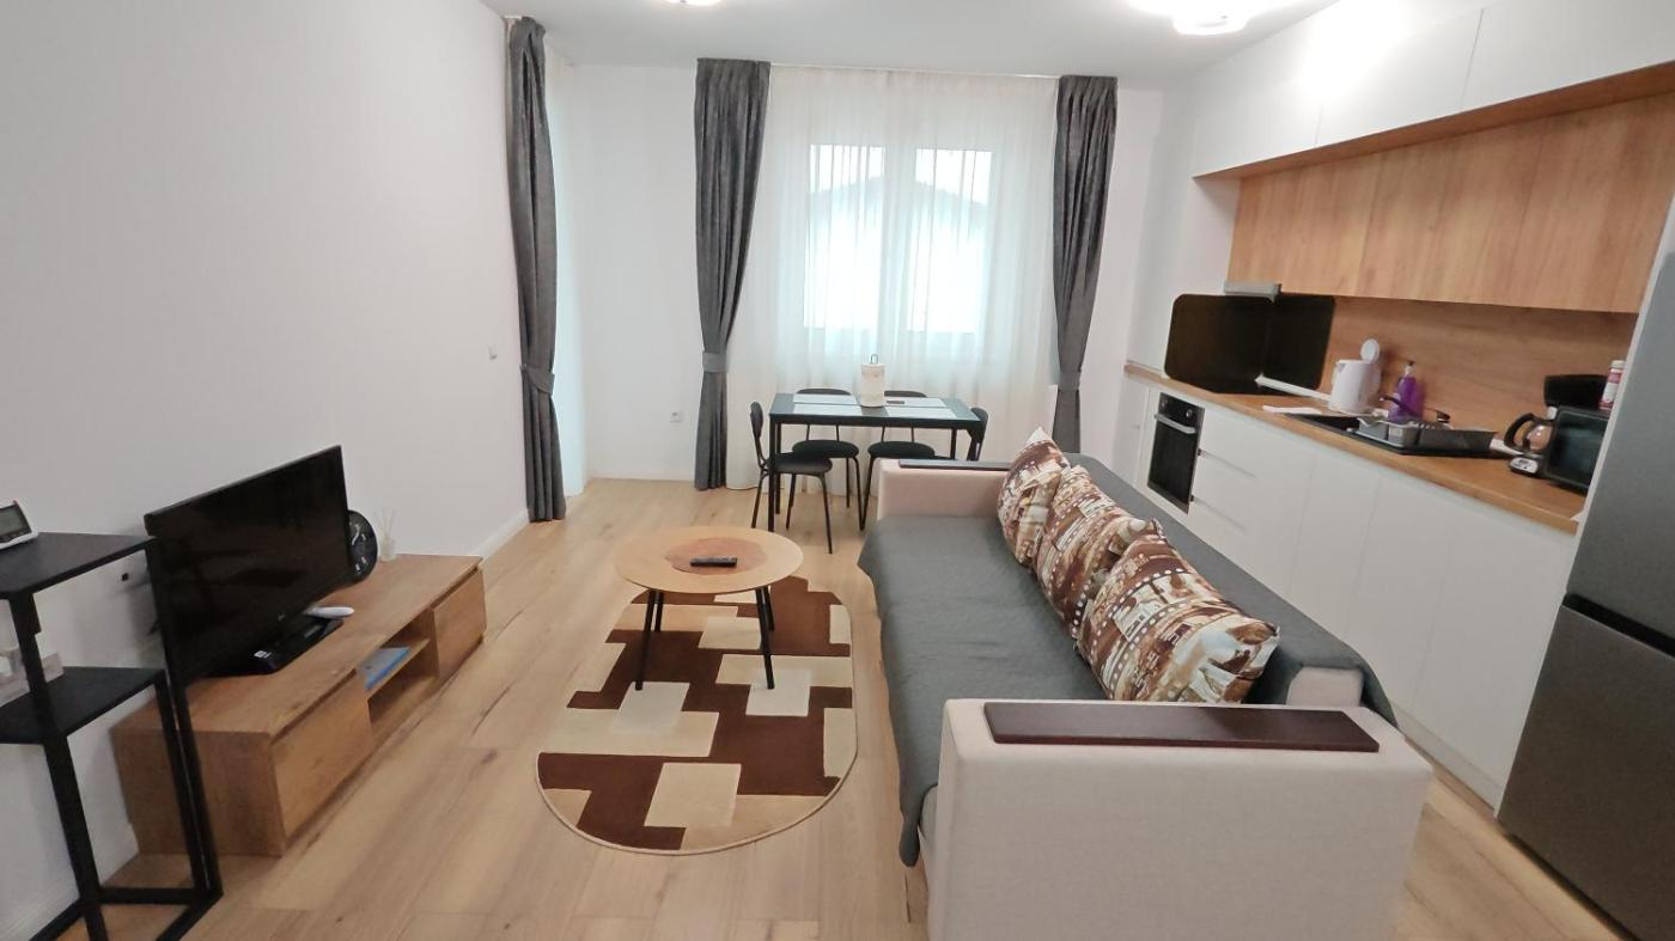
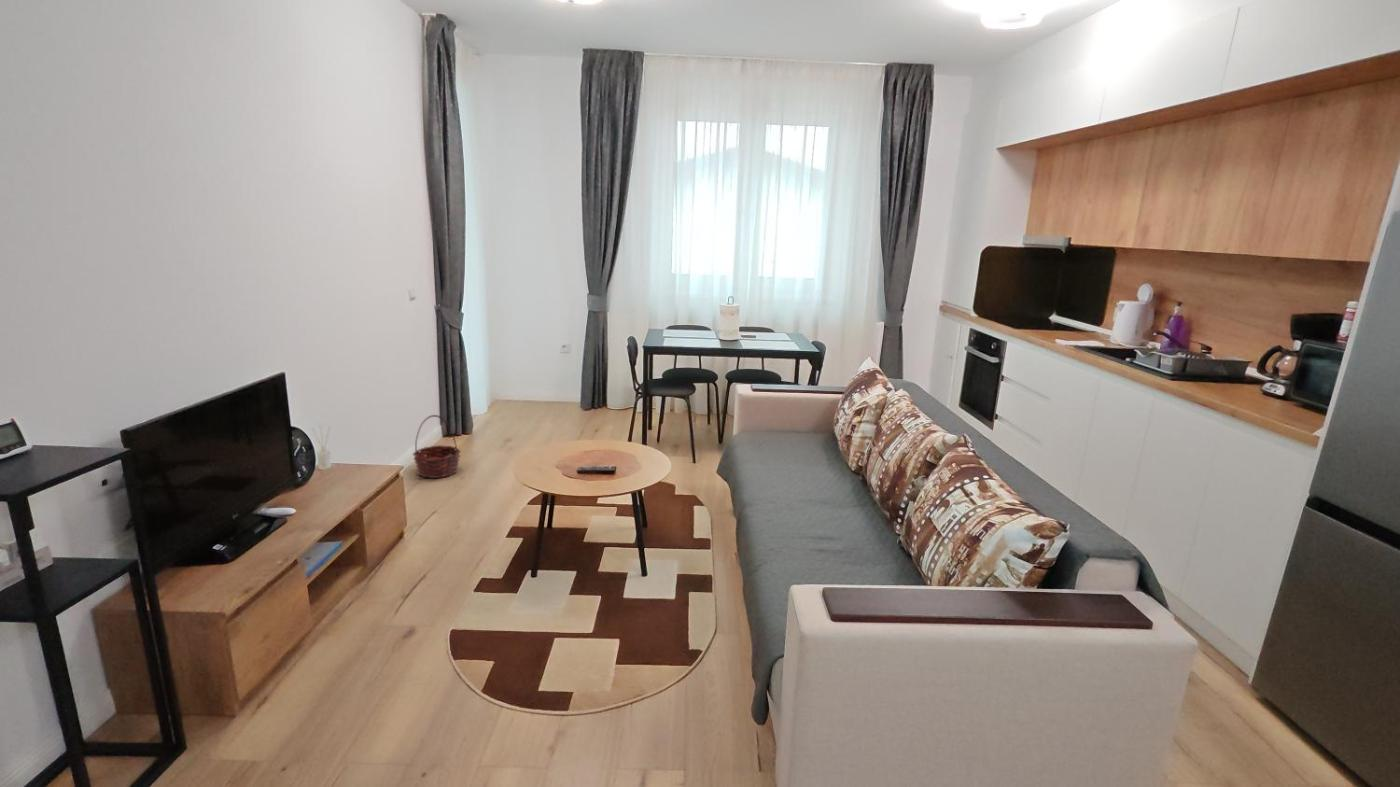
+ basket (438, 445)
